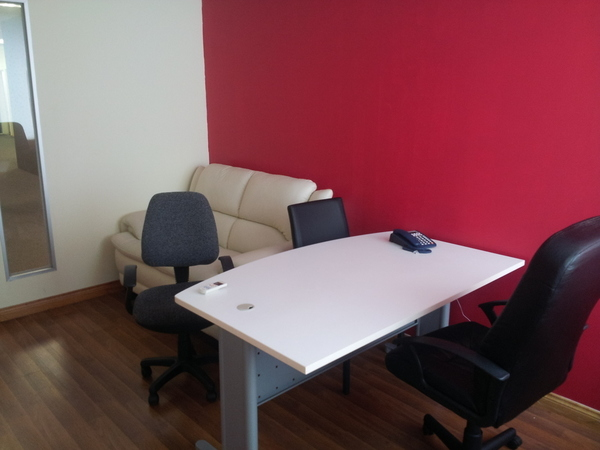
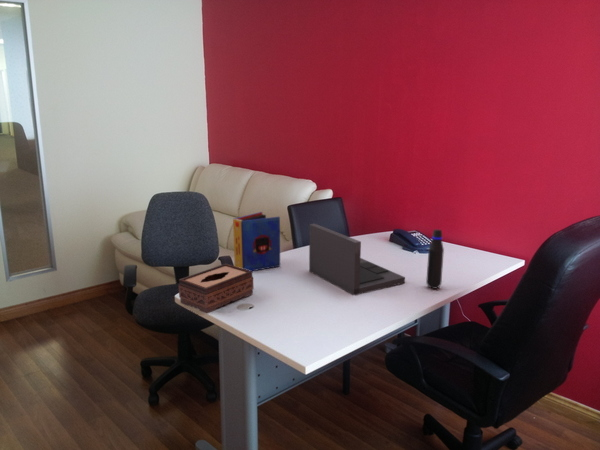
+ water bottle (435, 259)
+ tissue box (216, 286)
+ laptop (356, 253)
+ book (257, 242)
